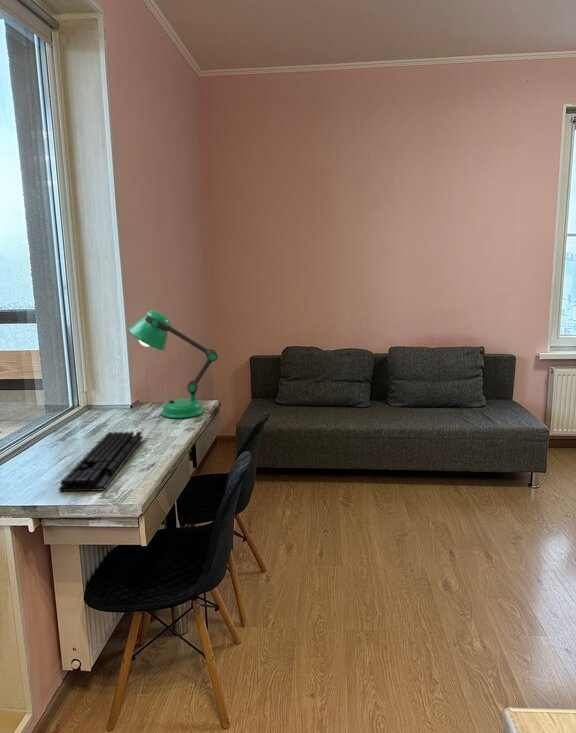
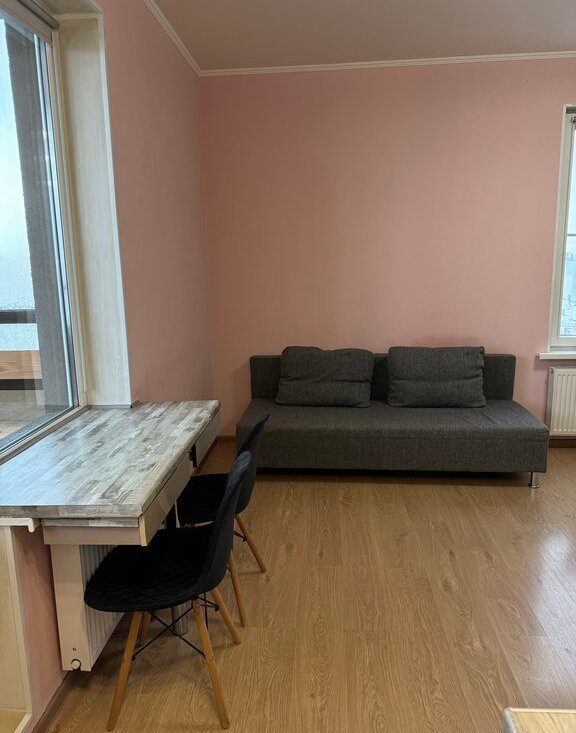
- keyboard (105, 457)
- desk lamp (164, 349)
